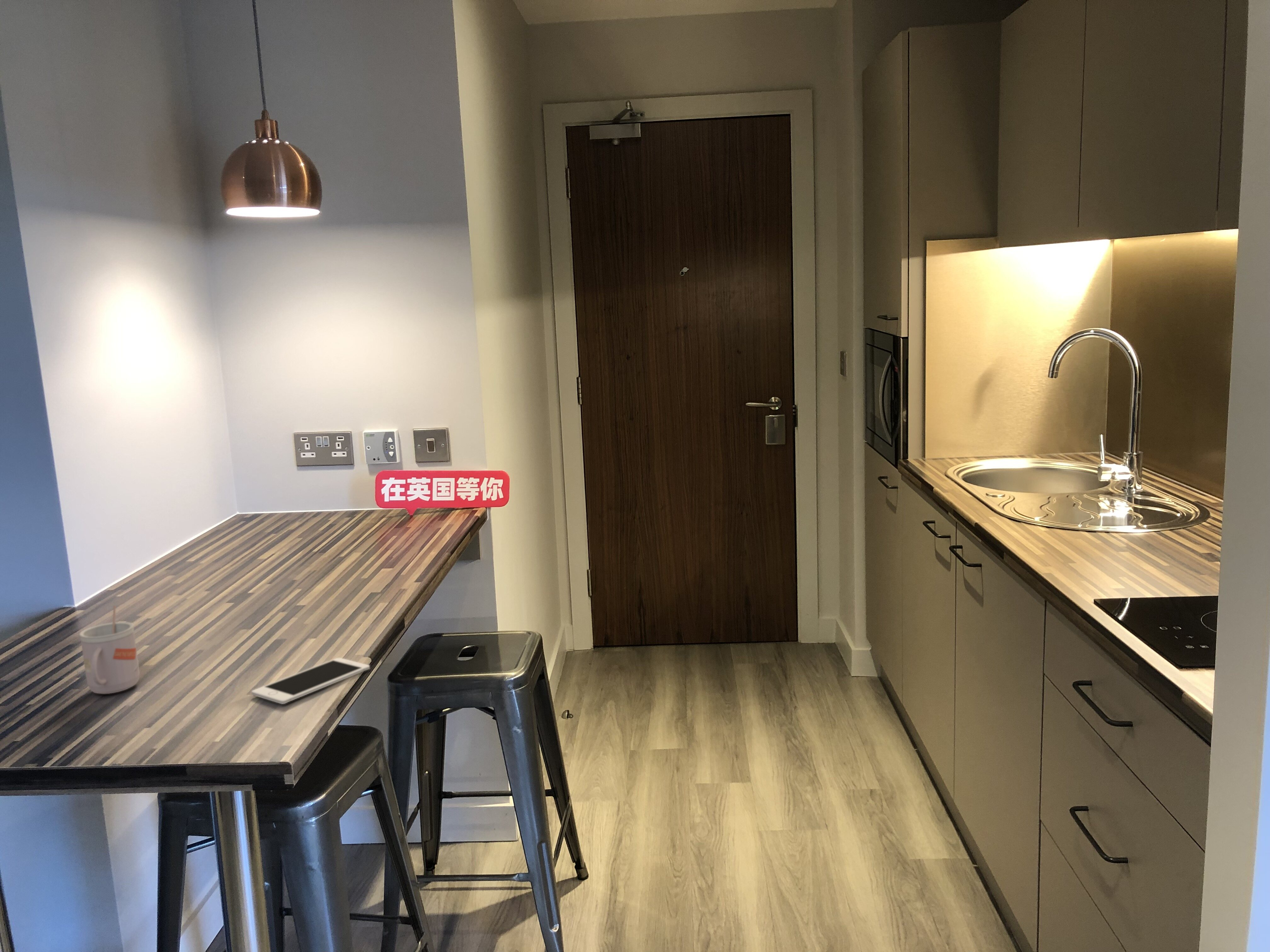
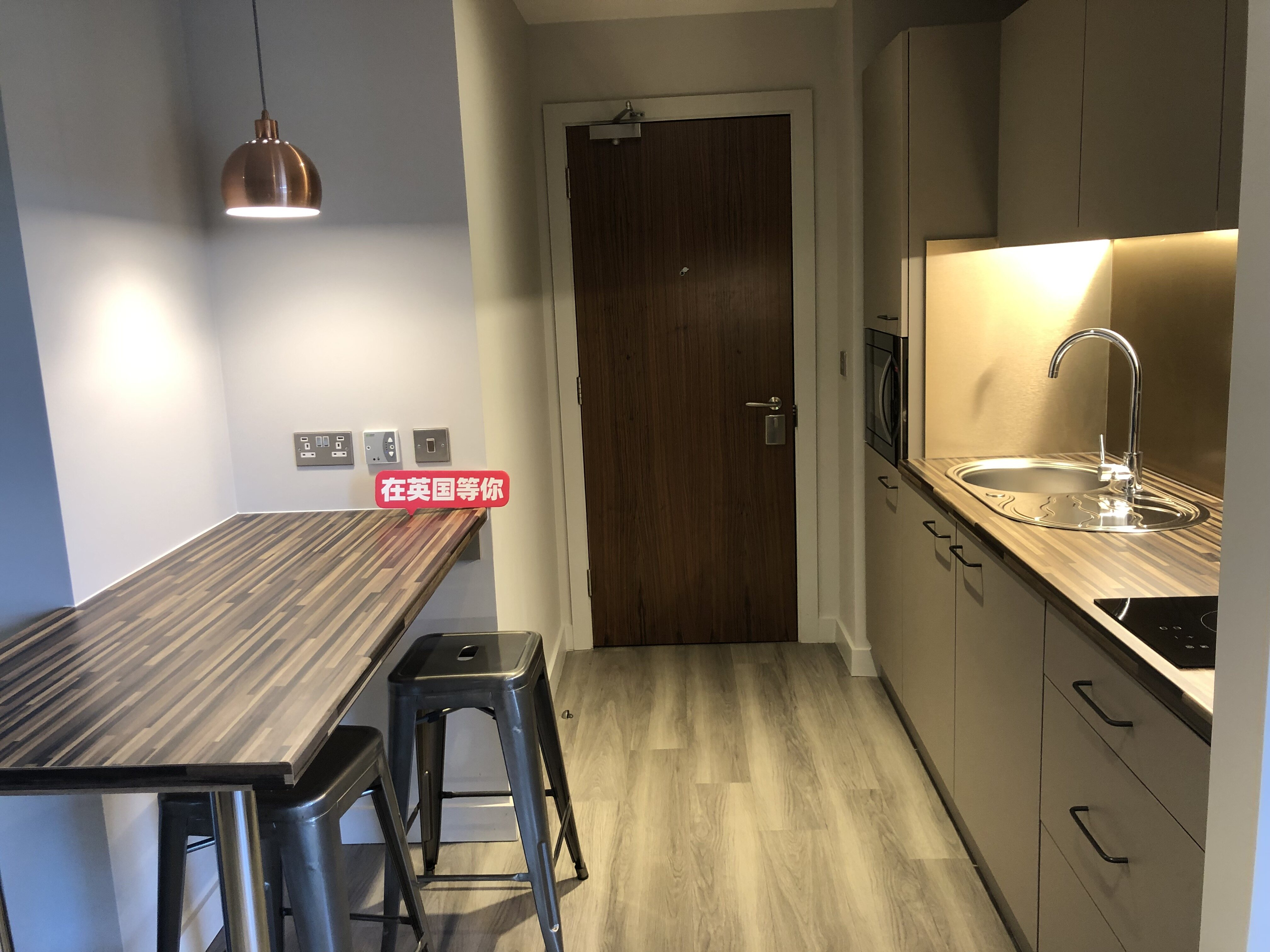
- cell phone (312, 679)
- mug (107, 654)
